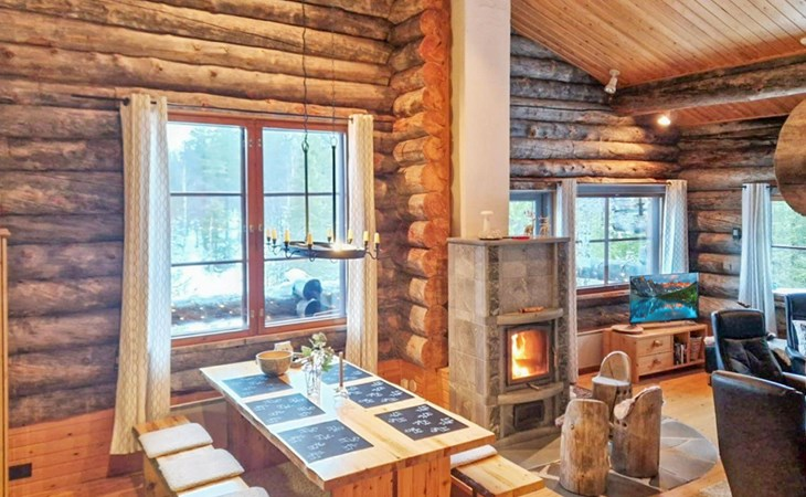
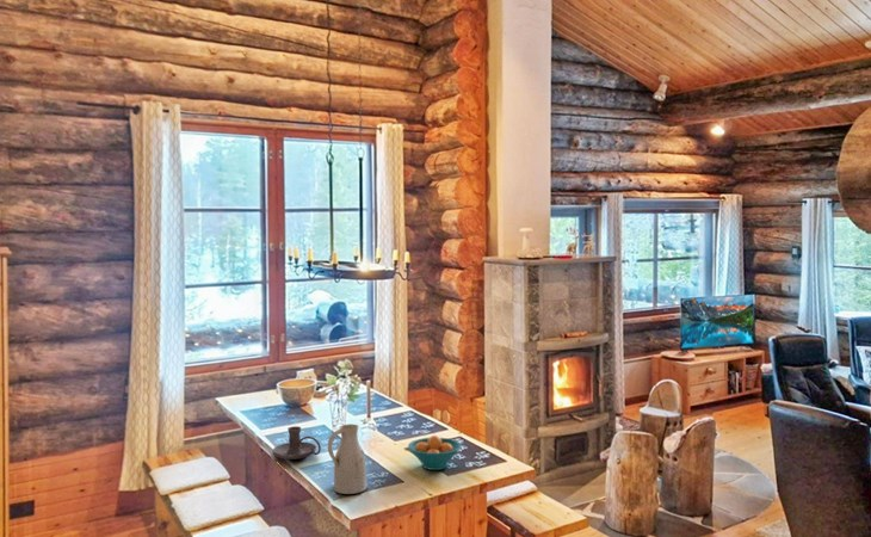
+ fruit bowl (434, 450)
+ ceramic pitcher (346, 458)
+ candle holder (298, 443)
